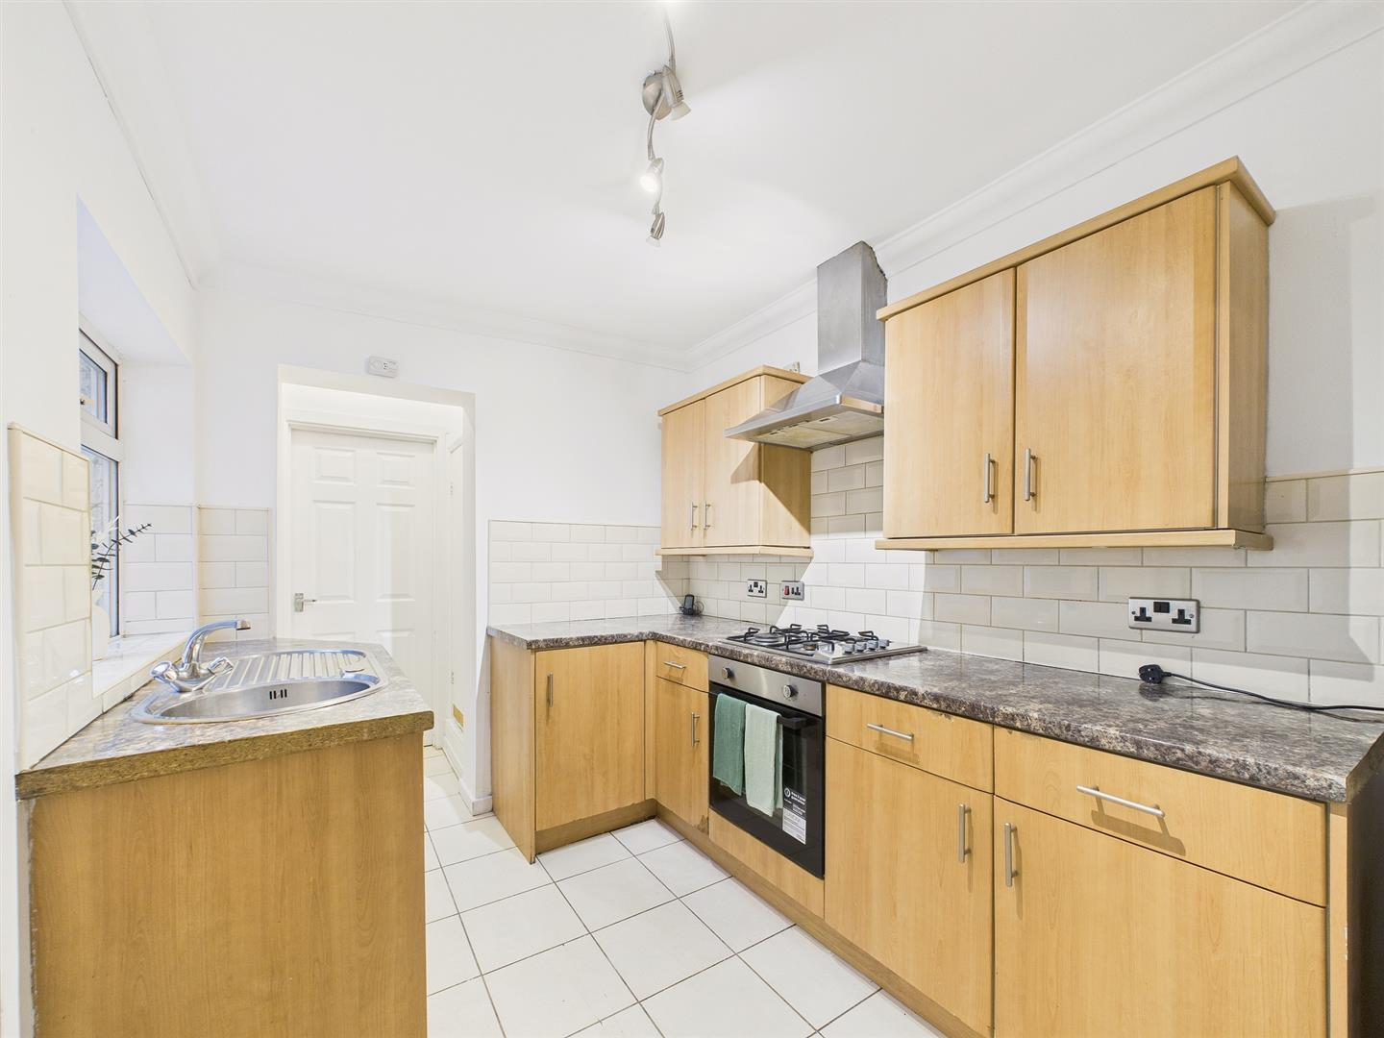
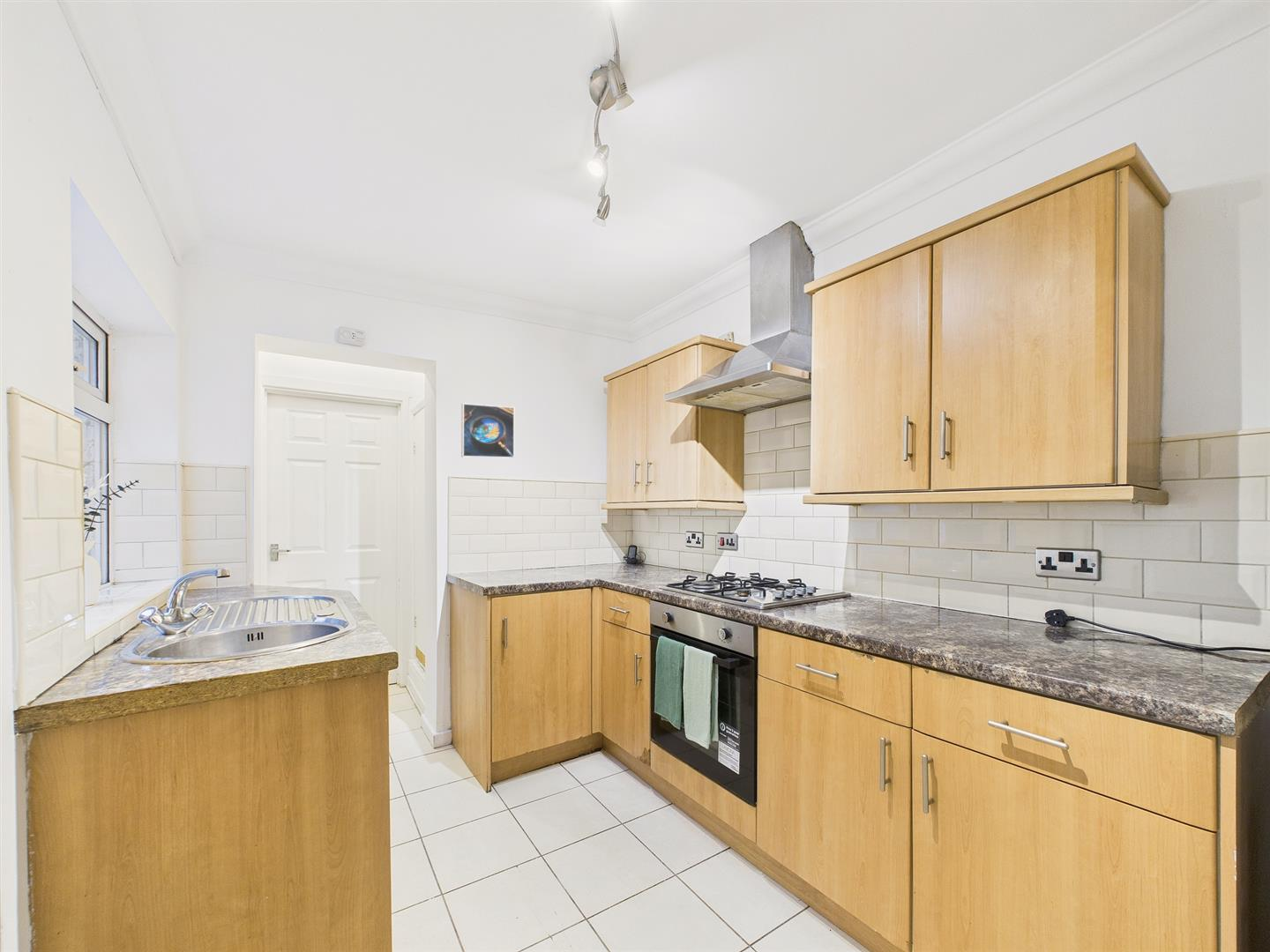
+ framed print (488, 431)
